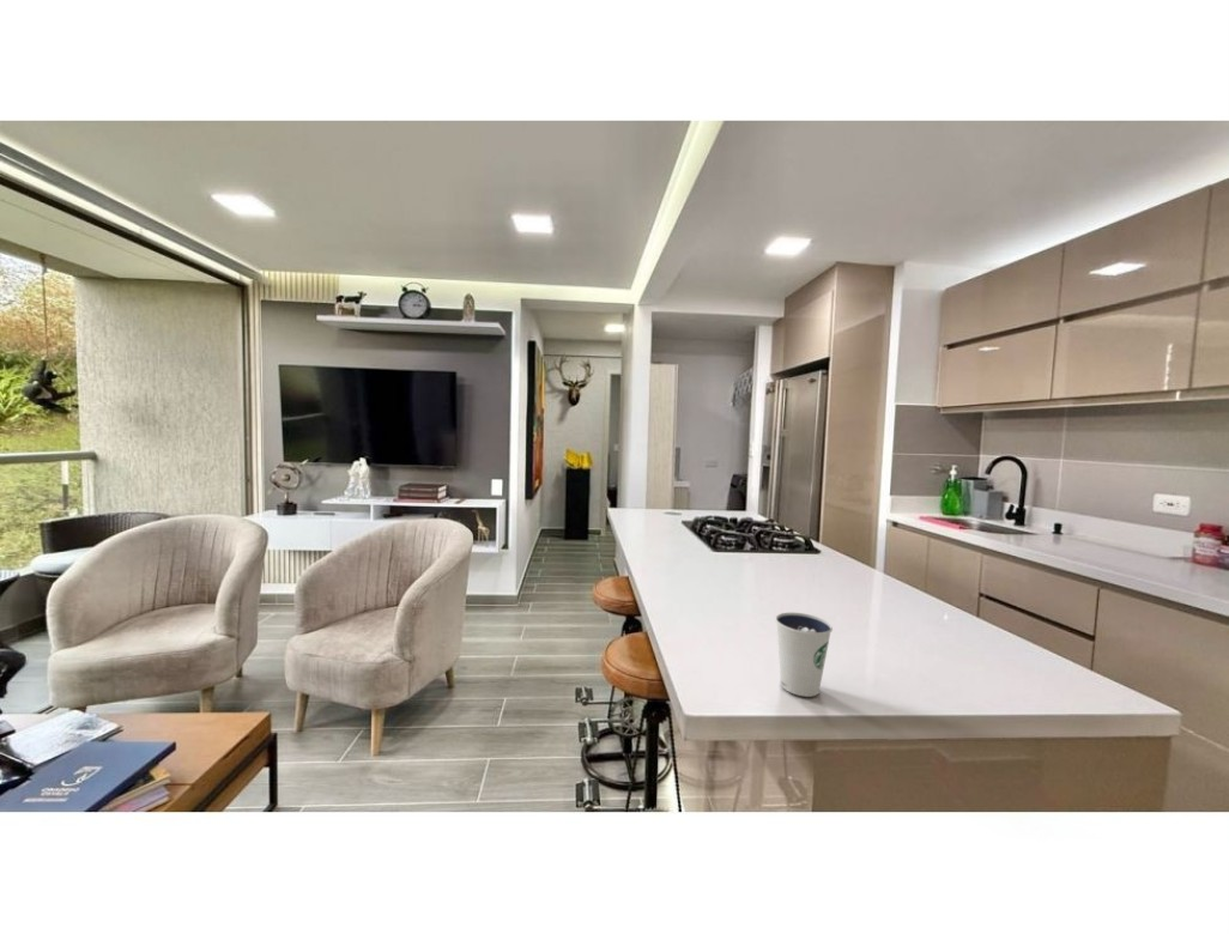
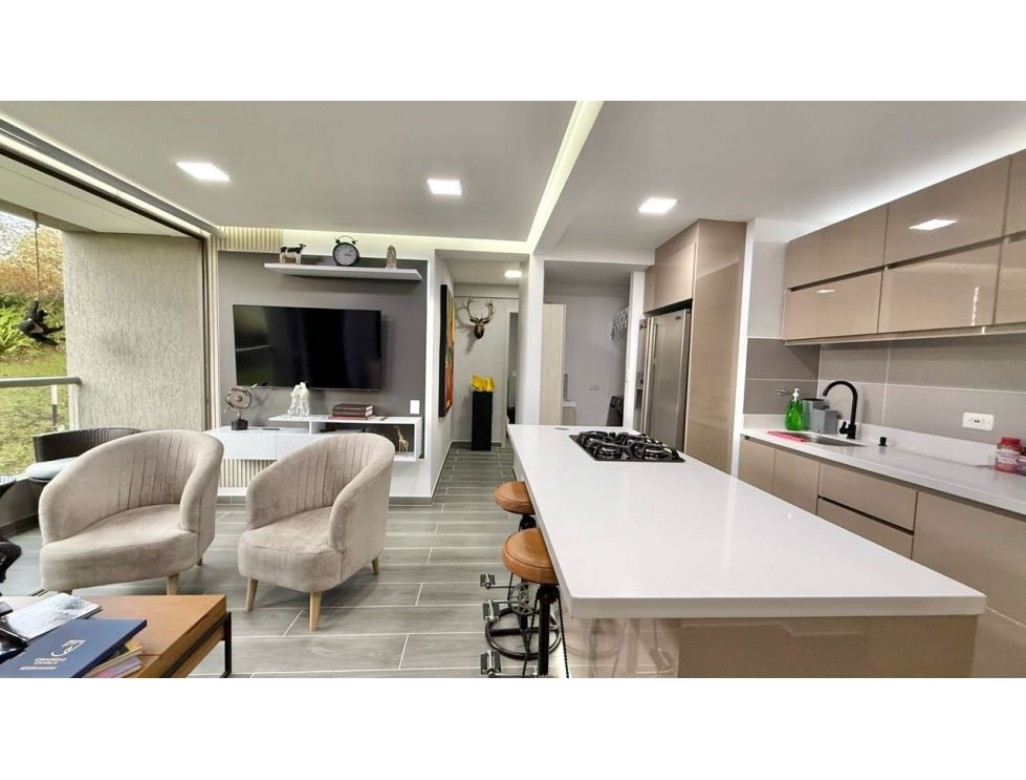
- dixie cup (801, 655)
